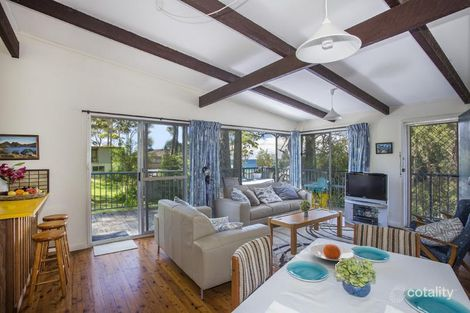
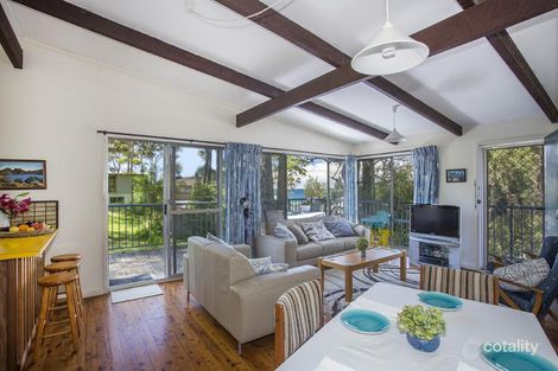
- plate (330, 249)
